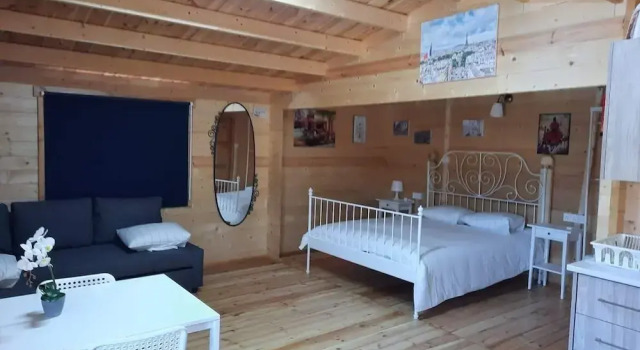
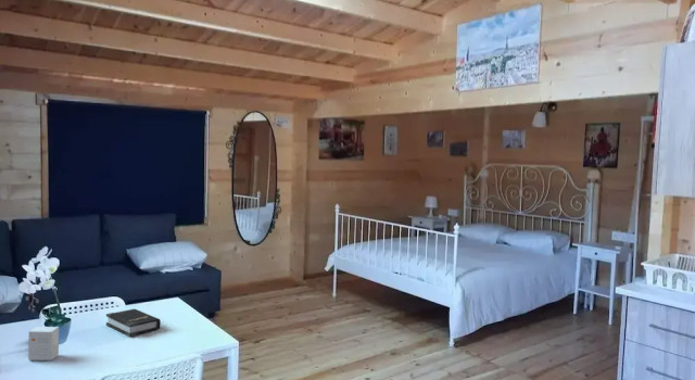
+ small box (43, 343)
+ hardback book (132, 321)
